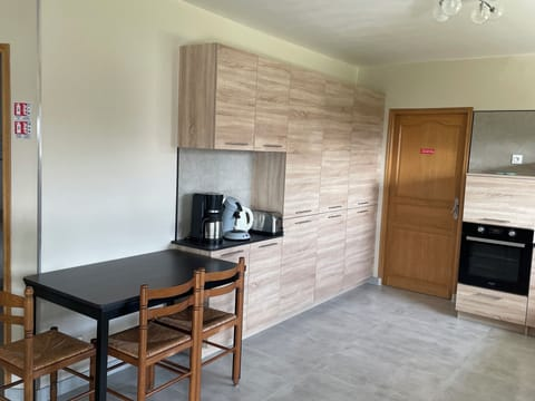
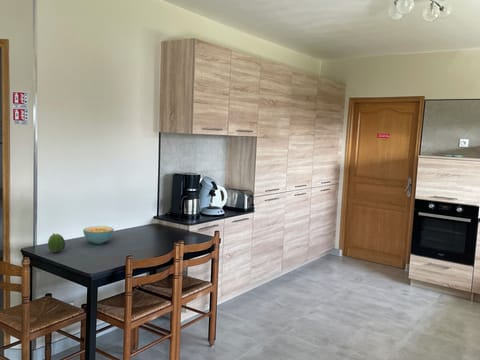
+ fruit (56, 243)
+ cereal bowl (98, 236)
